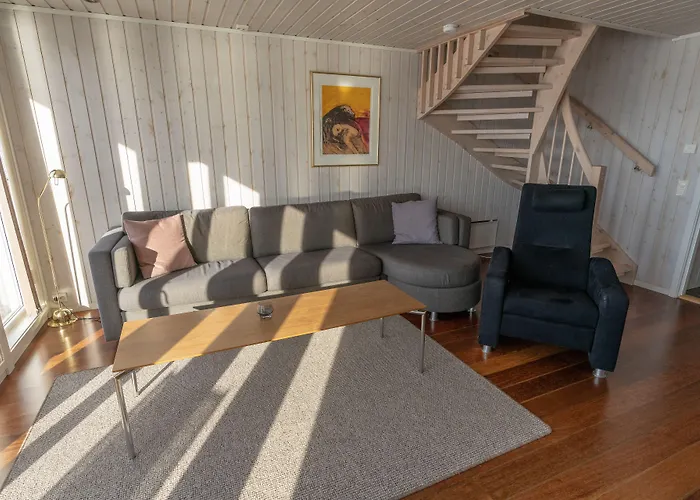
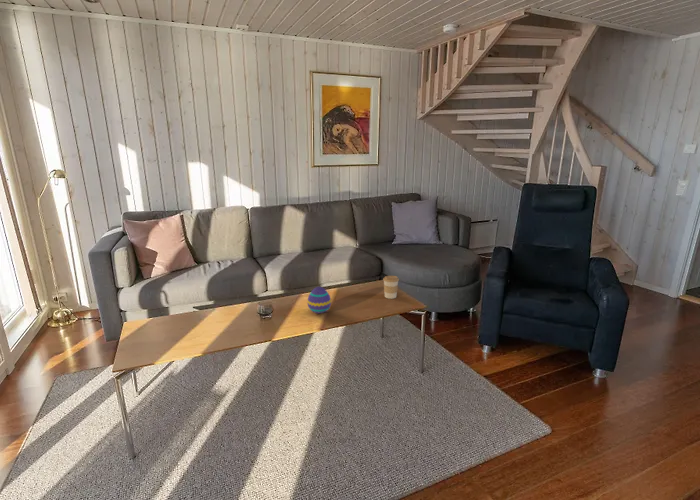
+ coffee cup (390, 286)
+ decorative egg (319, 299)
